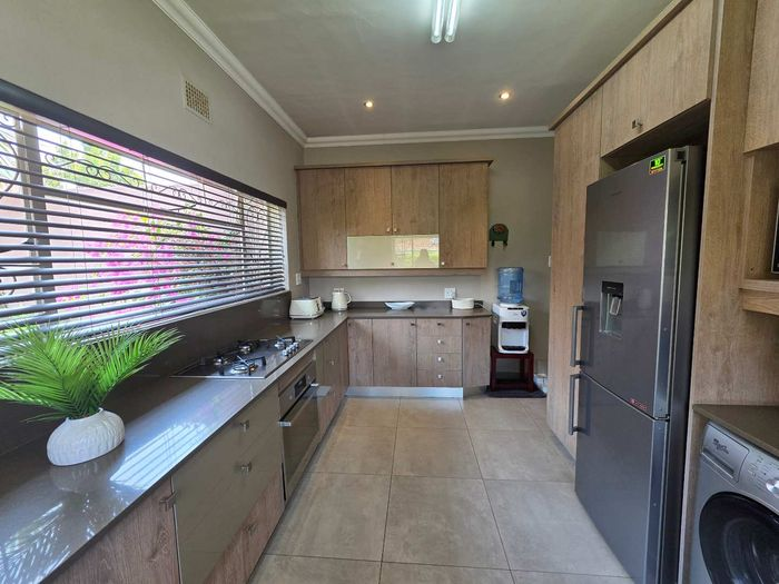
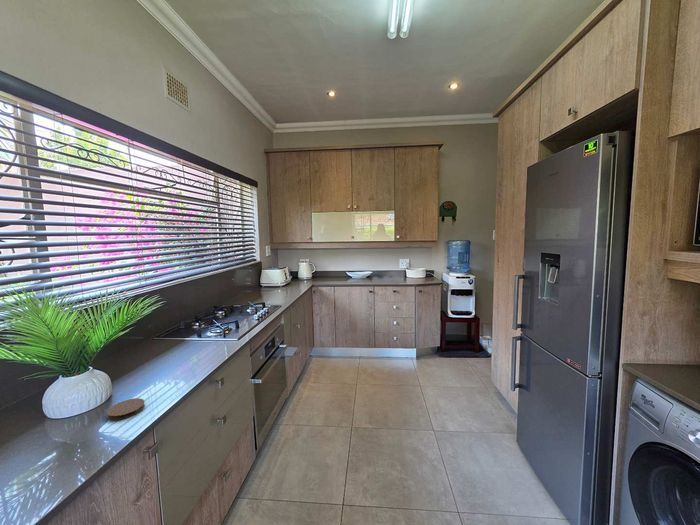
+ coaster (126, 408)
